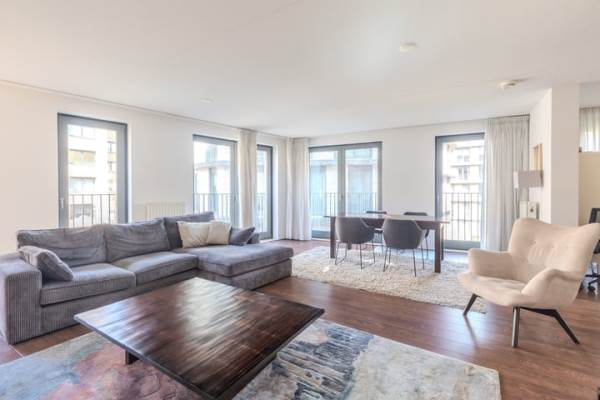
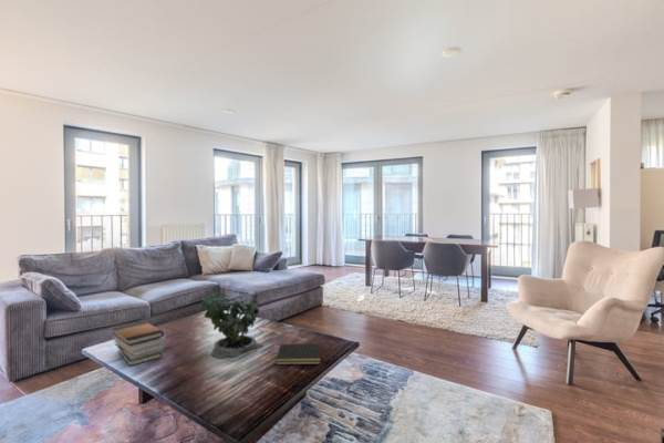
+ potted plant (230, 318)
+ notepad (299, 353)
+ book stack (138, 342)
